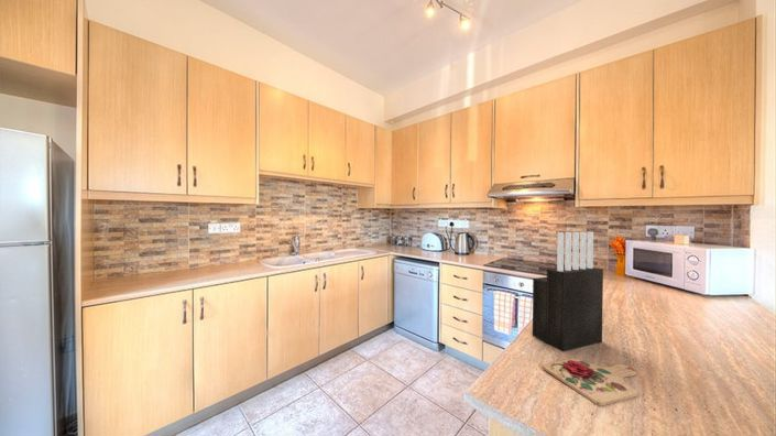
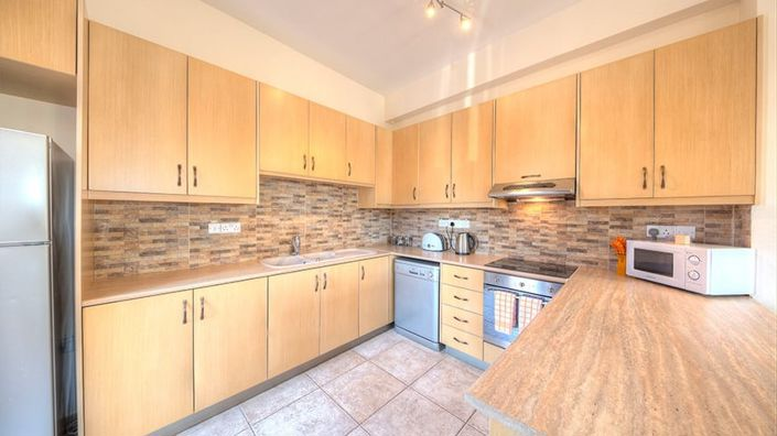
- cutting board (600, 371)
- knife block (564, 284)
